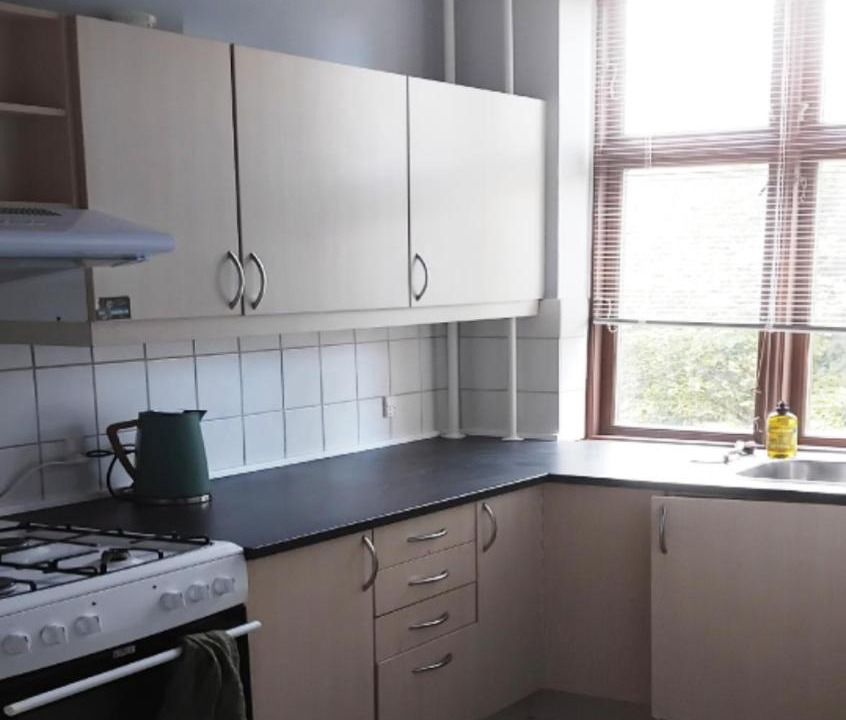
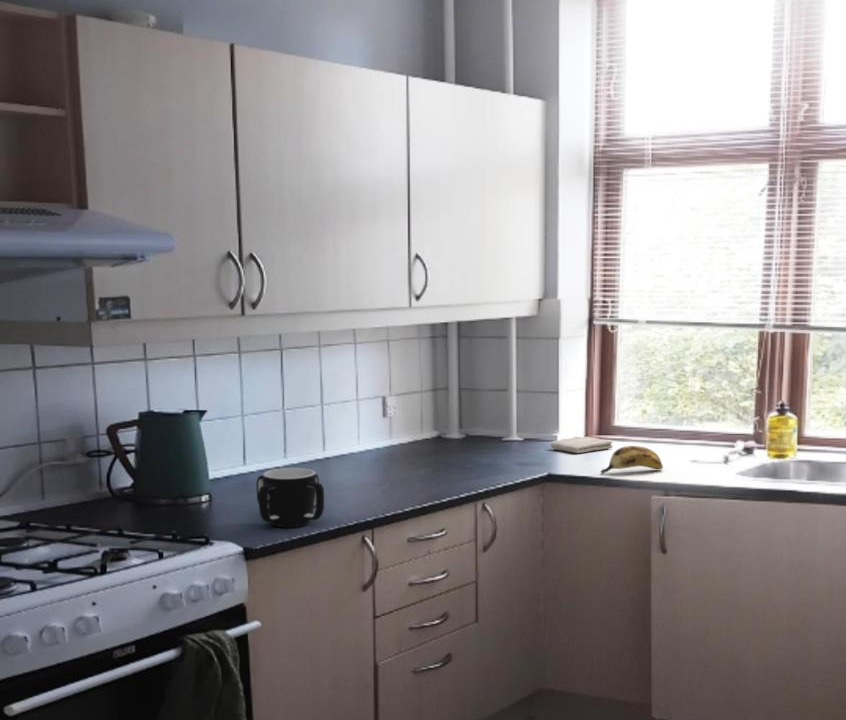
+ washcloth (582, 444)
+ mug (289, 498)
+ banana (633, 459)
